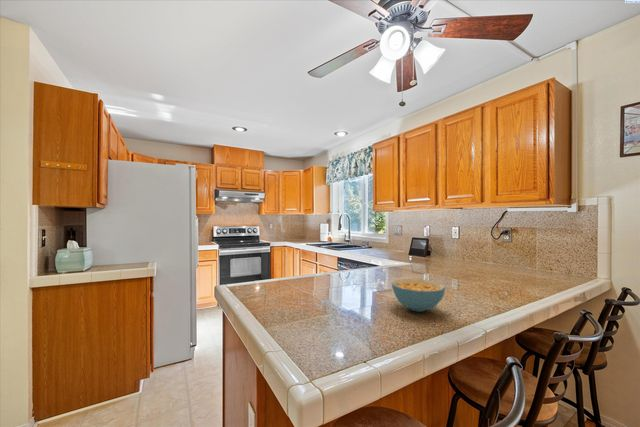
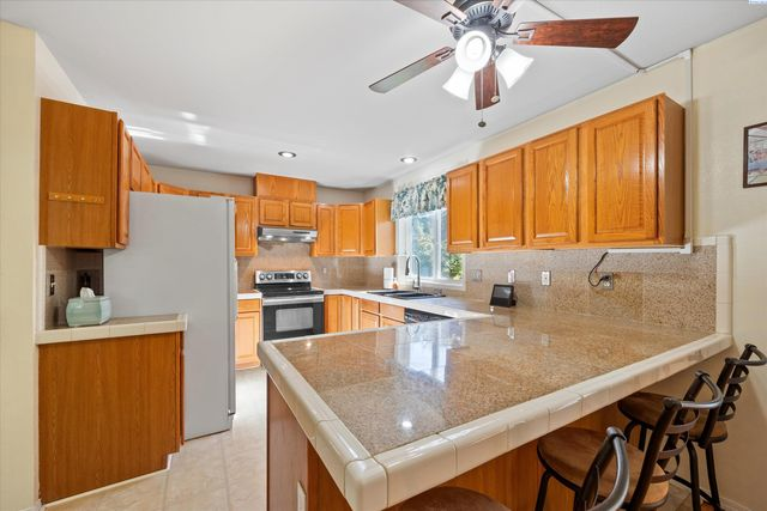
- cereal bowl (417, 296)
